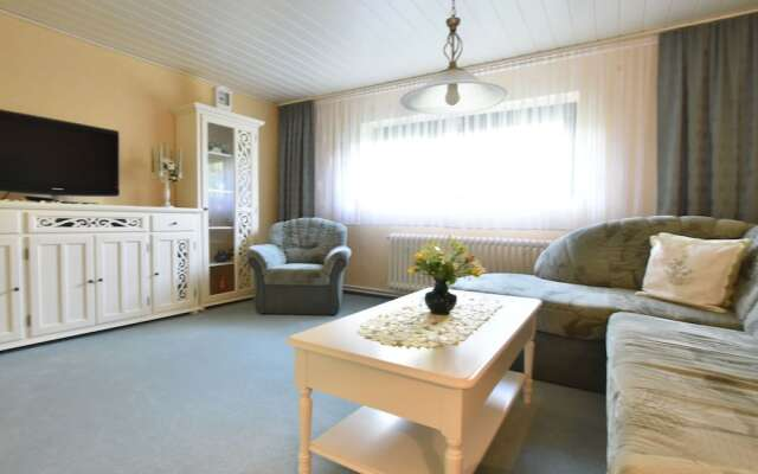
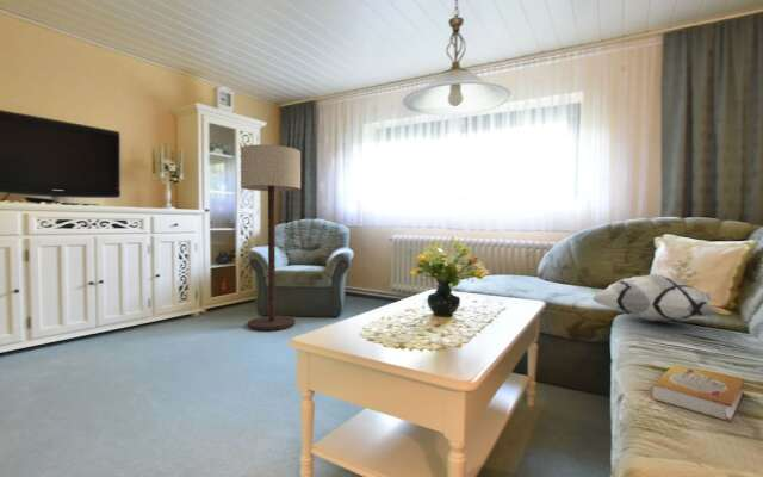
+ book (697, 388)
+ decorative pillow (652, 297)
+ floor lamp (271, 237)
